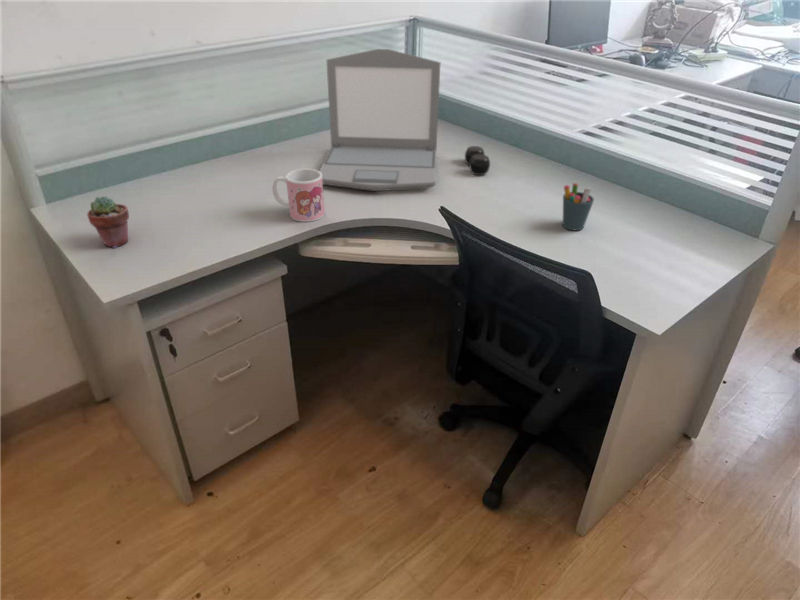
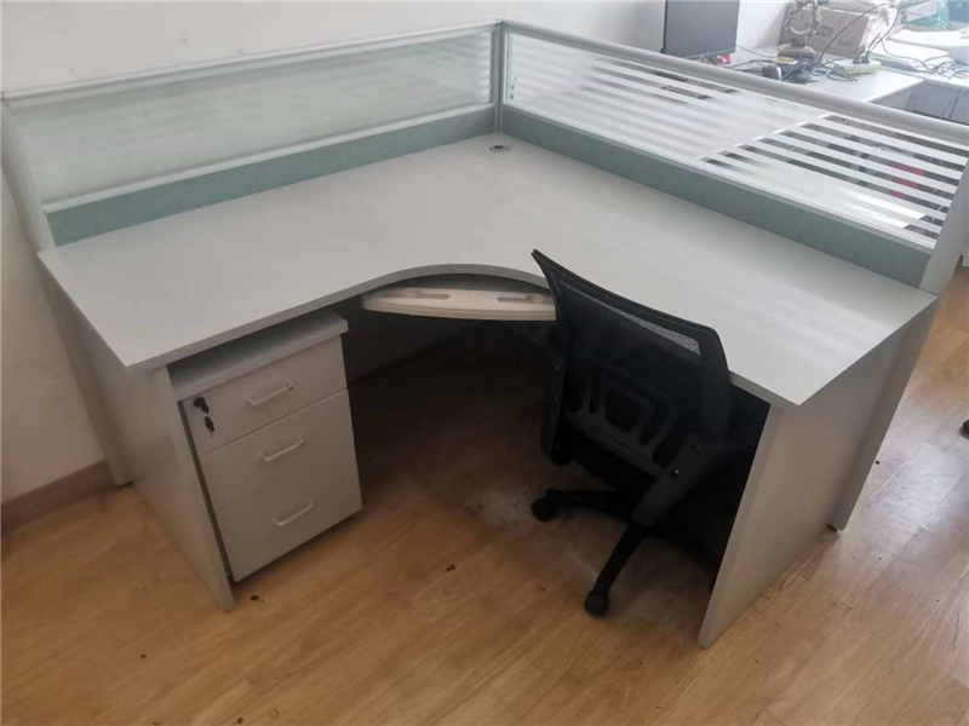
- pen holder (576, 204)
- mug (299, 194)
- speaker (477, 160)
- potted succulent (109, 219)
- laptop (379, 118)
